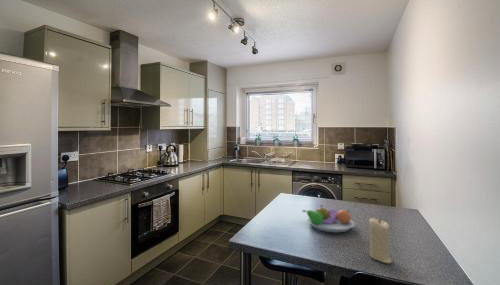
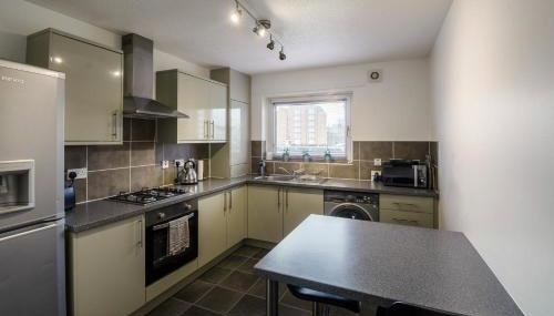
- candle (380, 238)
- fruit bowl (328, 216)
